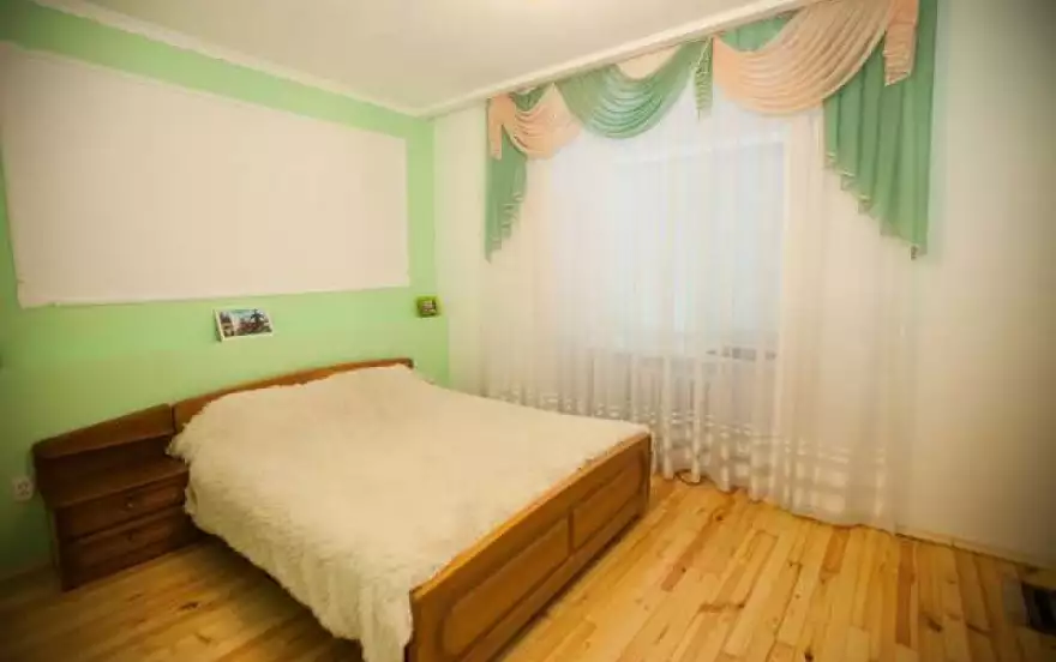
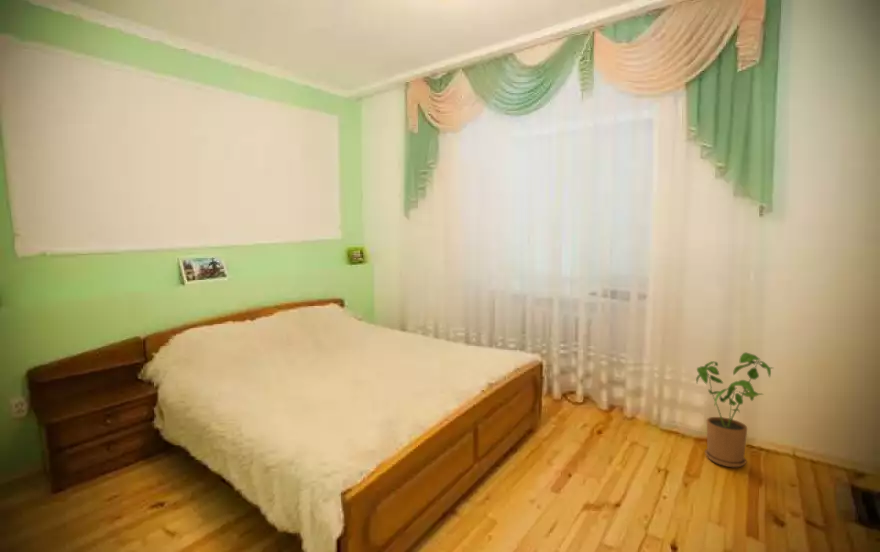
+ house plant (730, 407)
